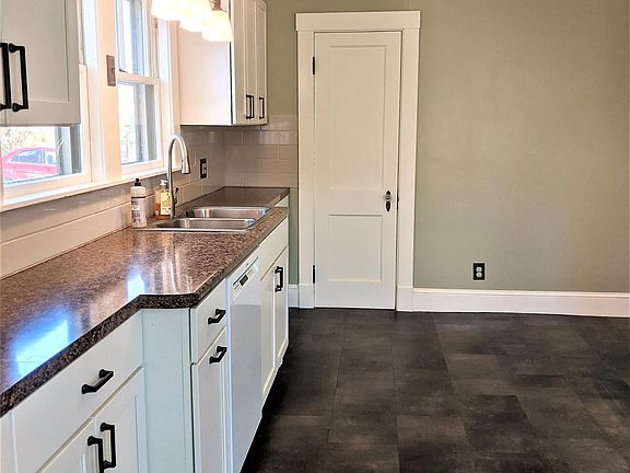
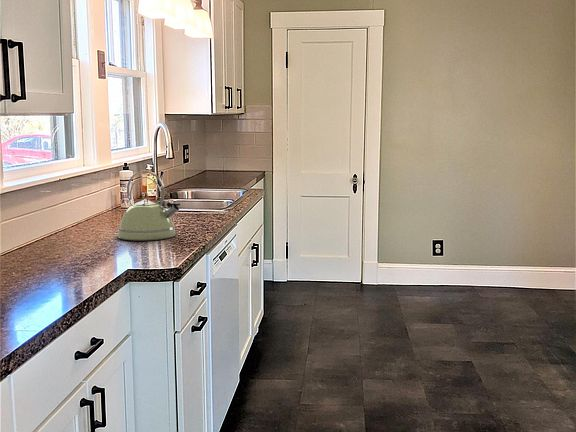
+ kettle (149, 203)
